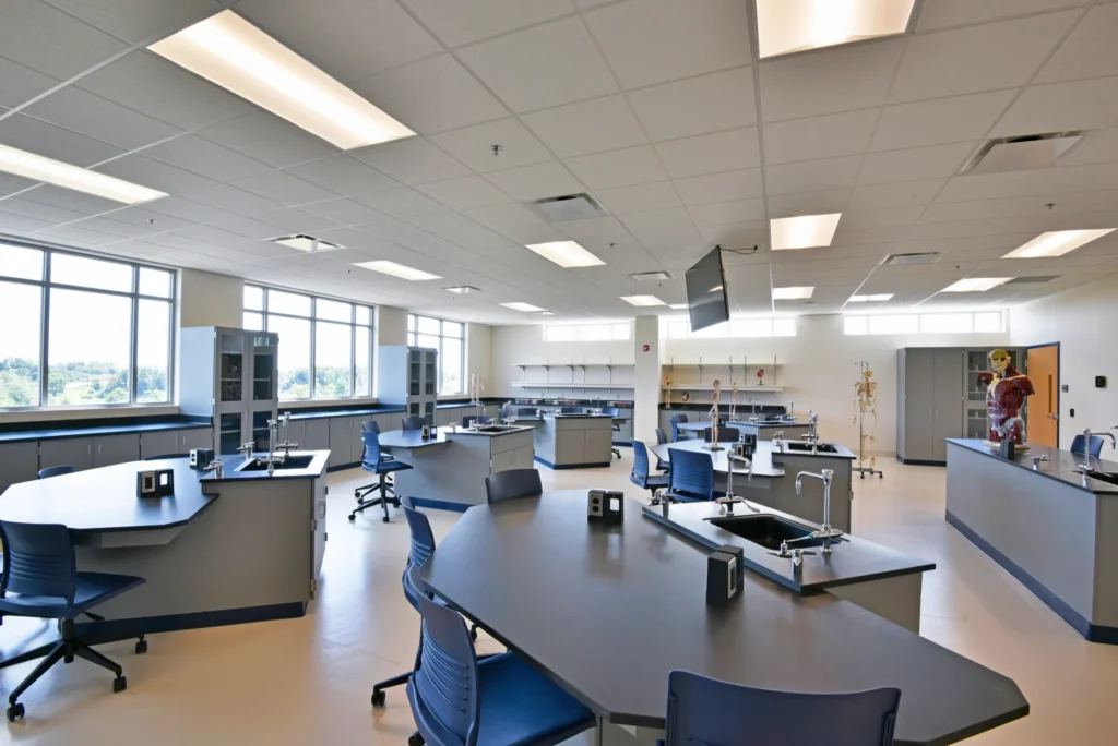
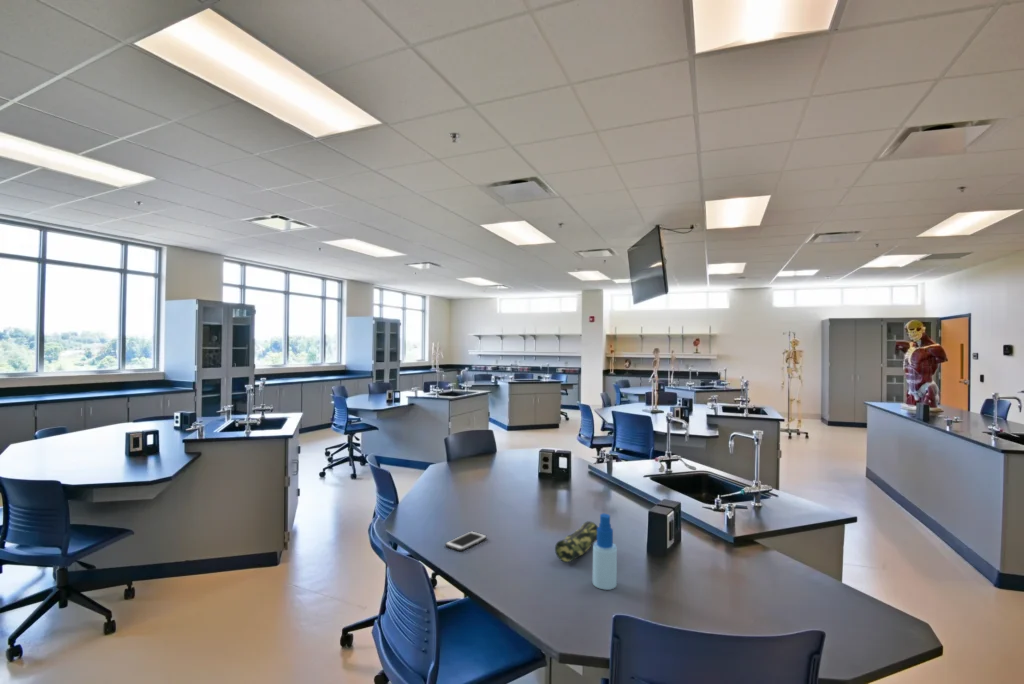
+ cell phone (466, 540)
+ pencil case (577, 542)
+ spray bottle (604, 549)
